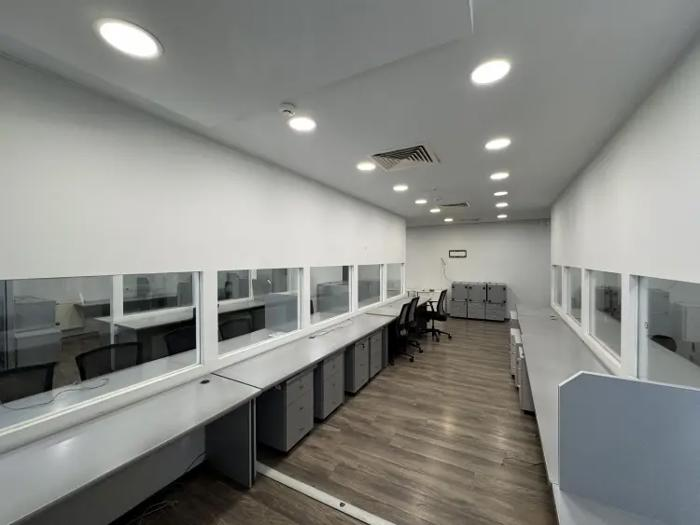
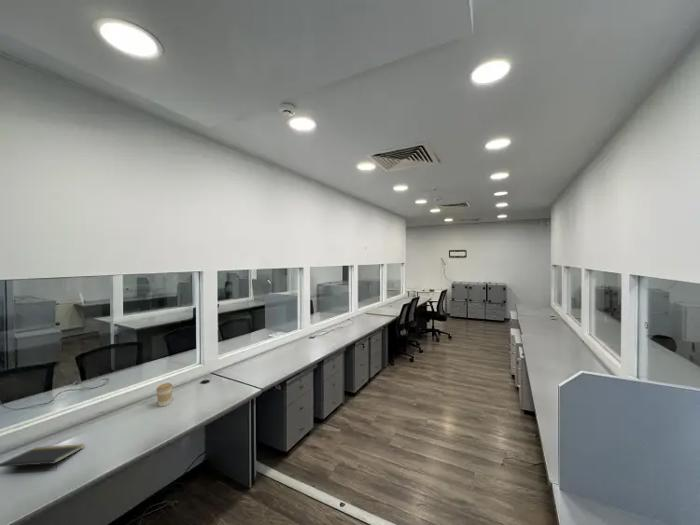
+ coffee cup (164, 394)
+ notepad (44, 455)
